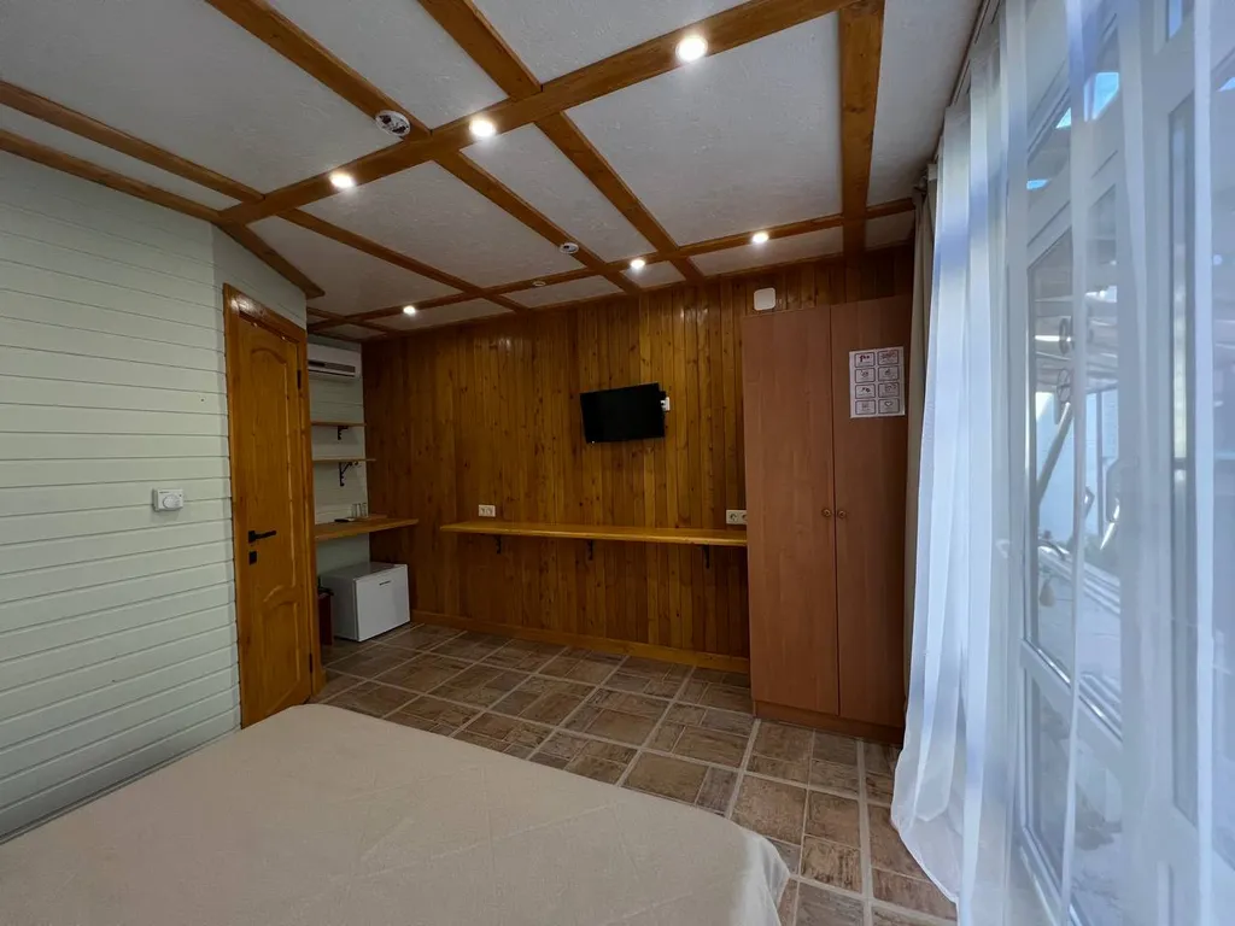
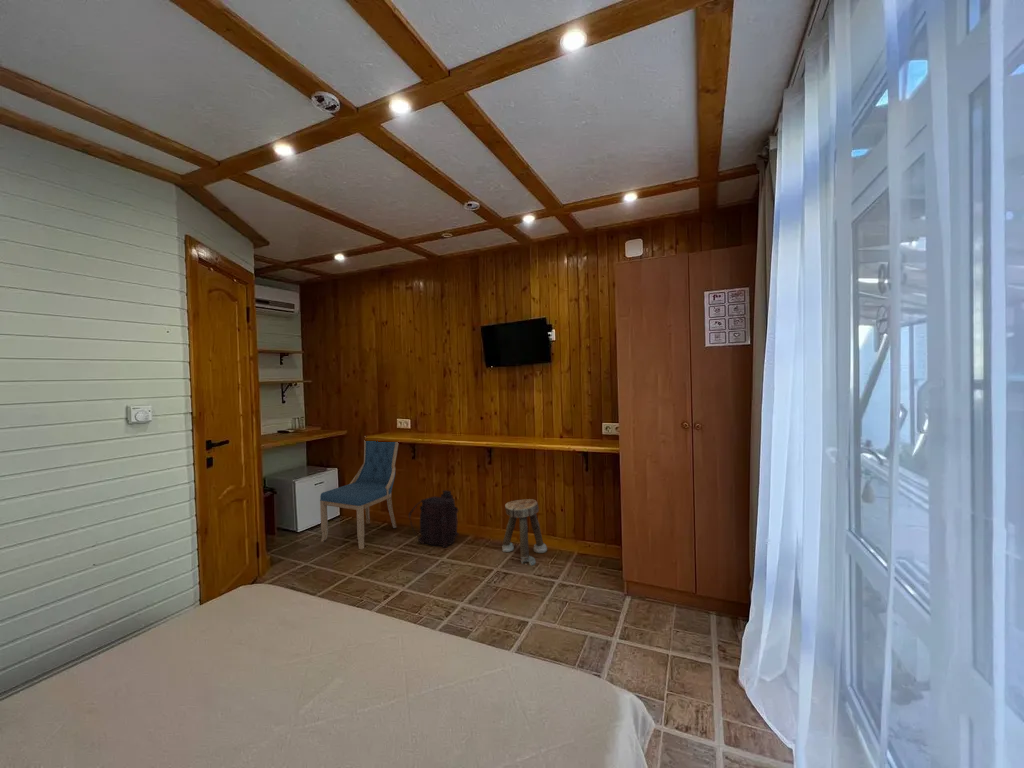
+ chair (364, 487)
+ stool (521, 528)
+ backpack (438, 518)
